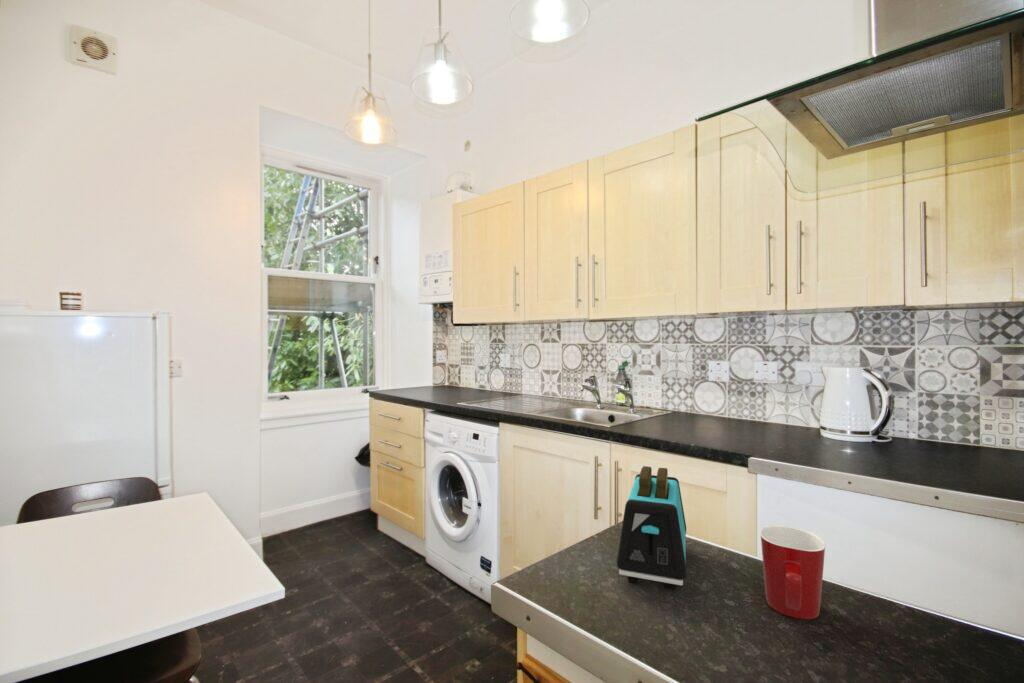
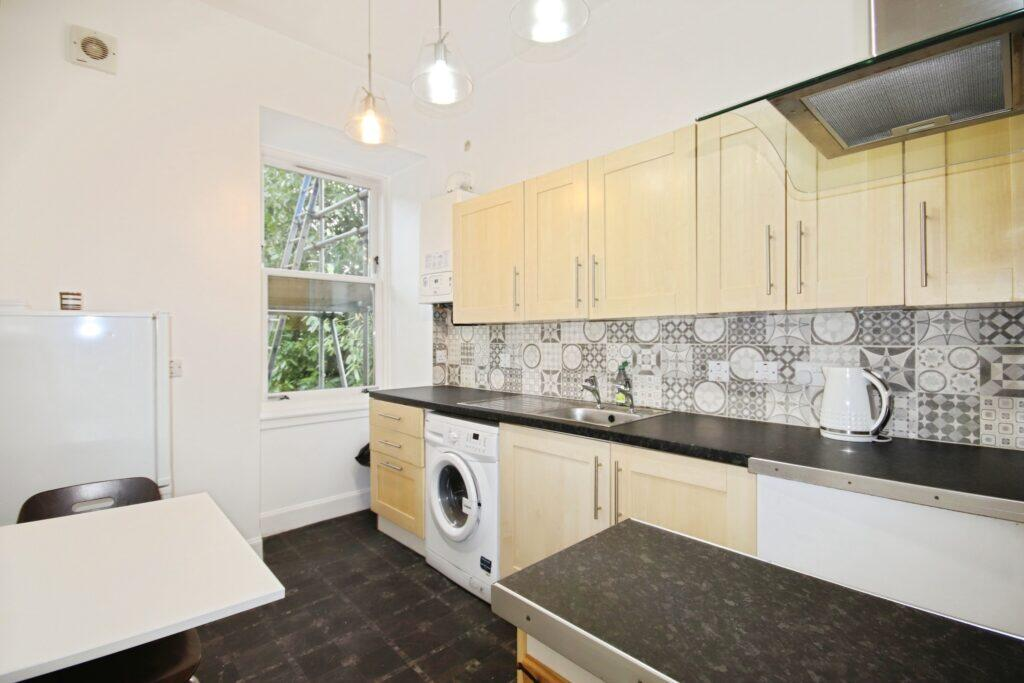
- toaster (654, 516)
- mug (792, 577)
